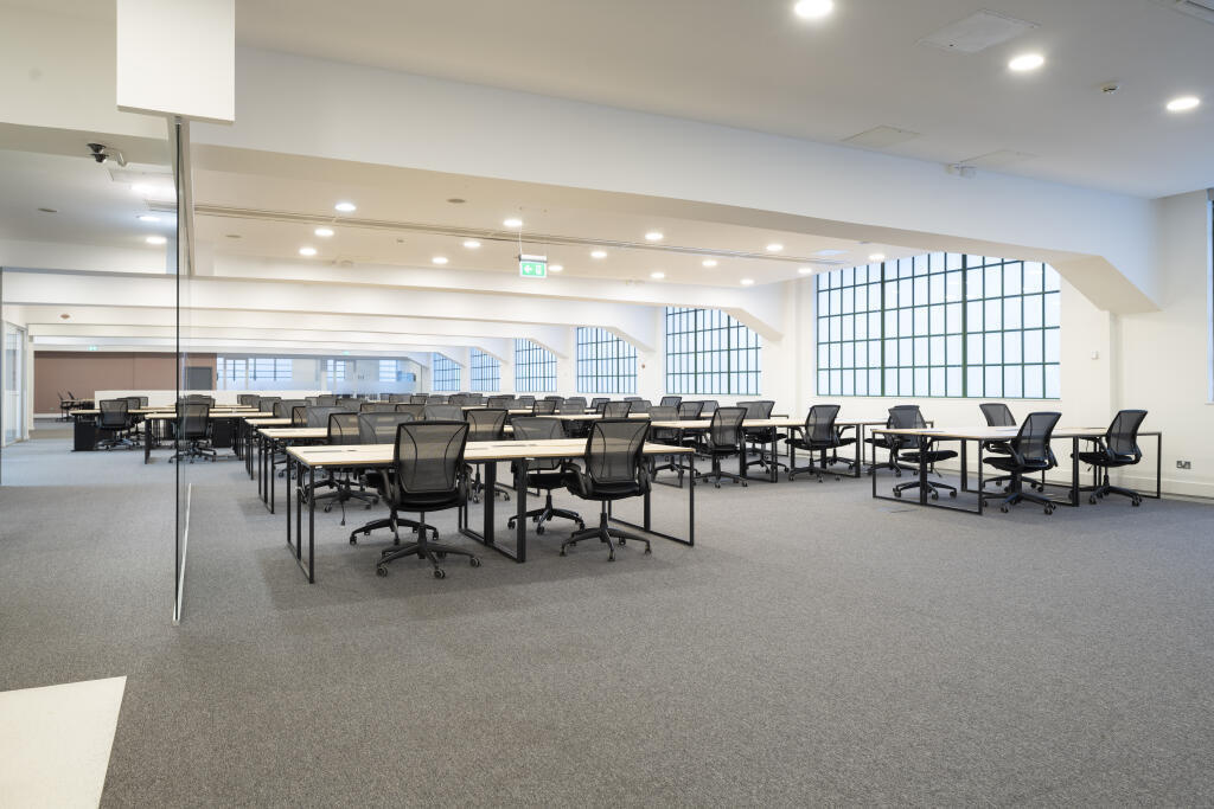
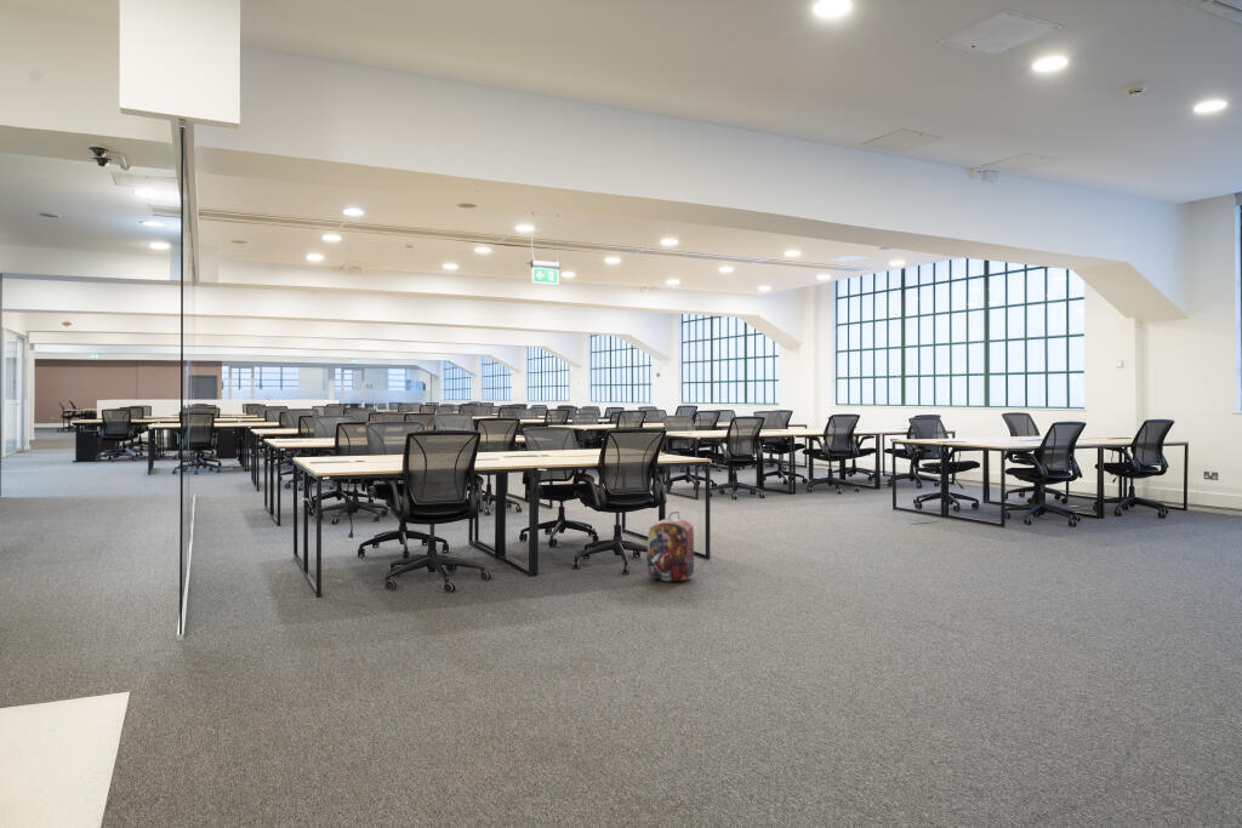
+ backpack (671, 546)
